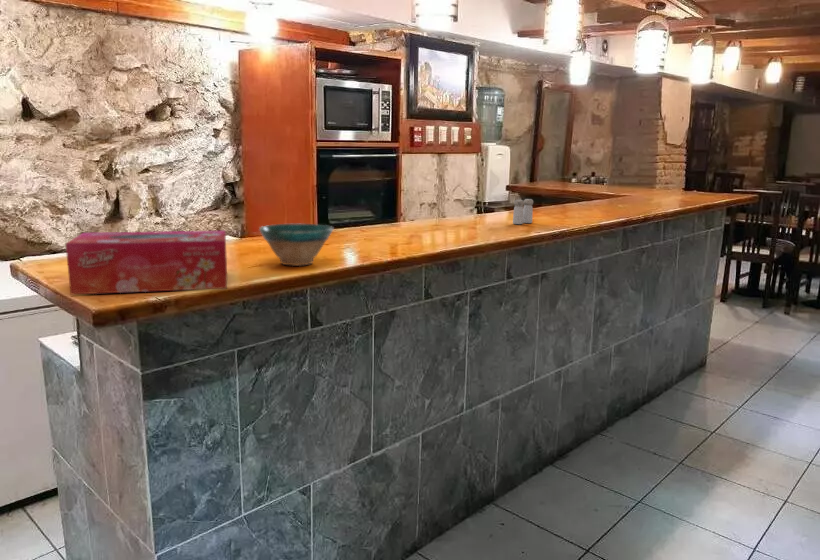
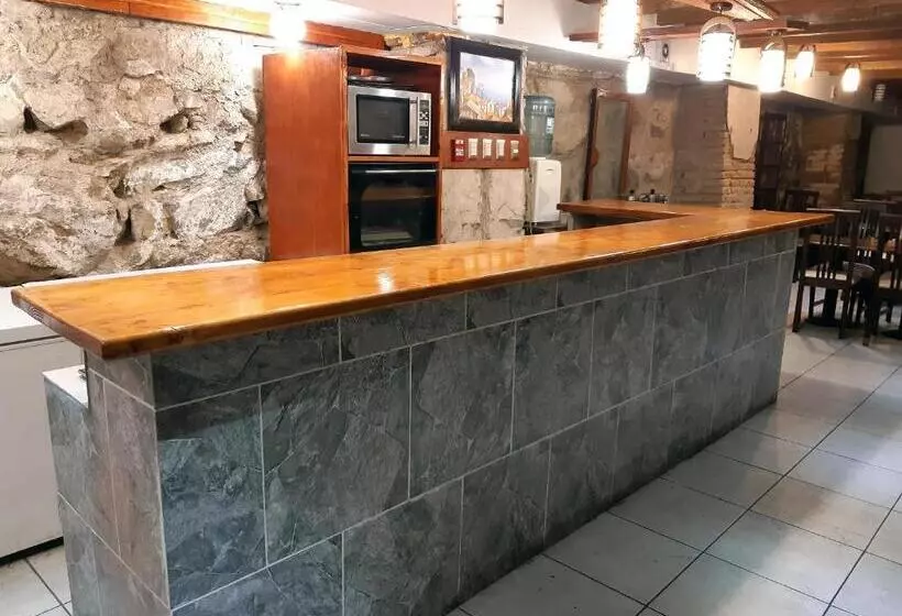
- tissue box (153, 260)
- salt and pepper shaker (523, 211)
- bowl (297, 244)
